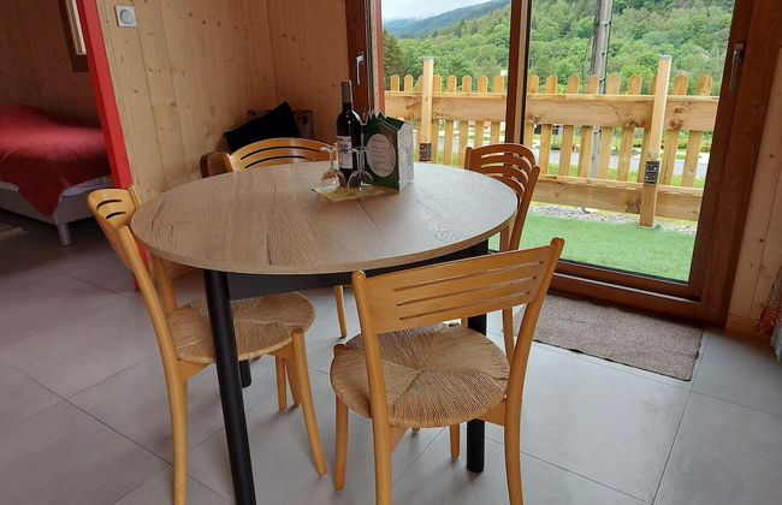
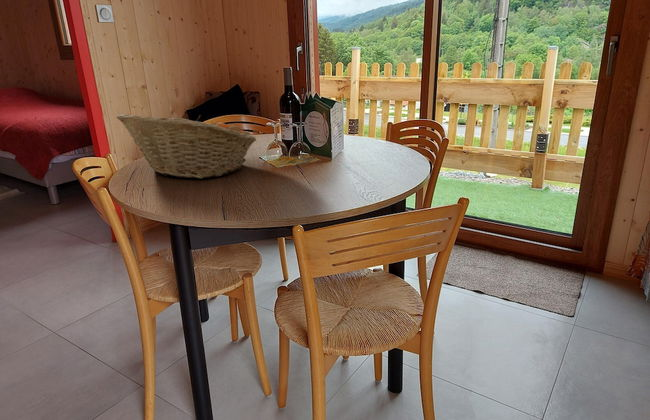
+ fruit basket (188, 139)
